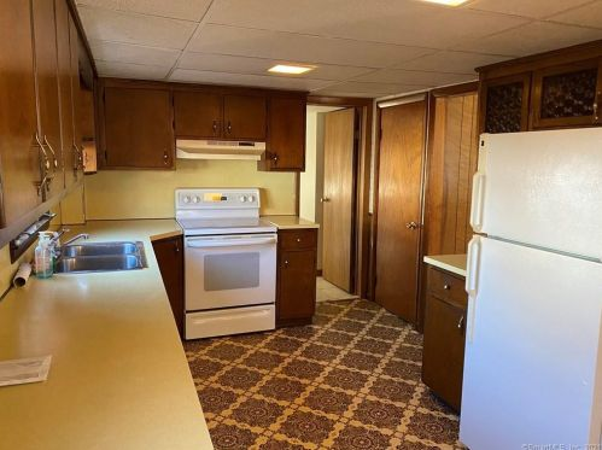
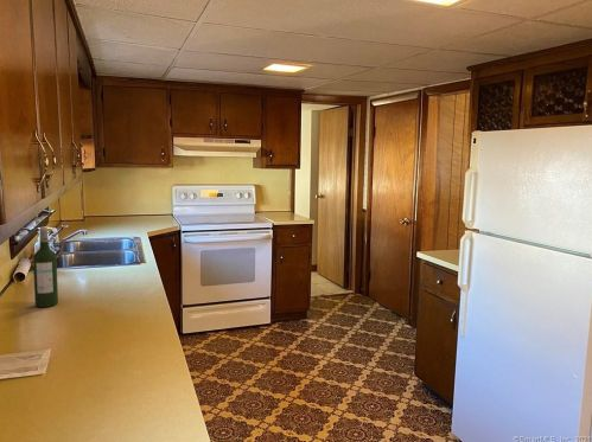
+ wine bottle (45, 265)
